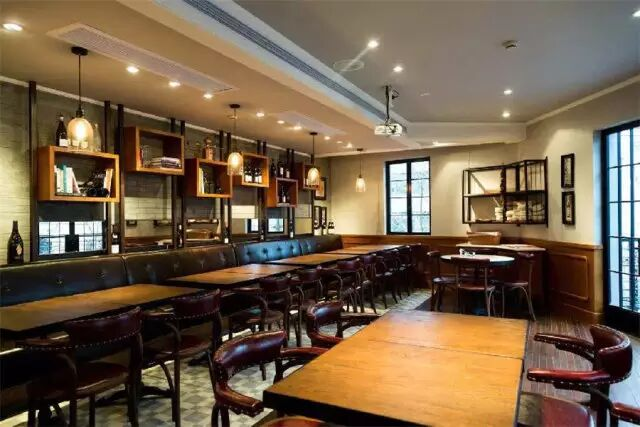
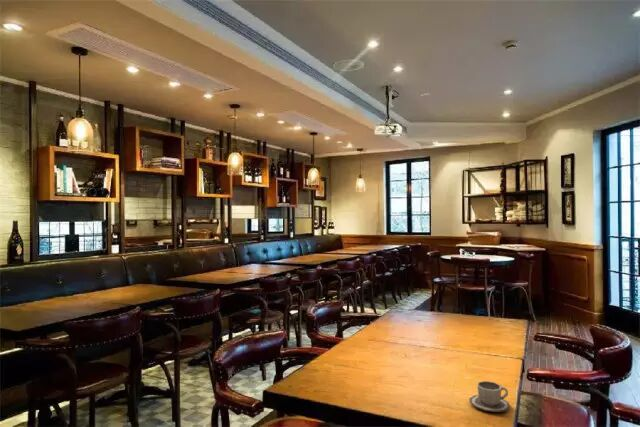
+ cup (489, 395)
